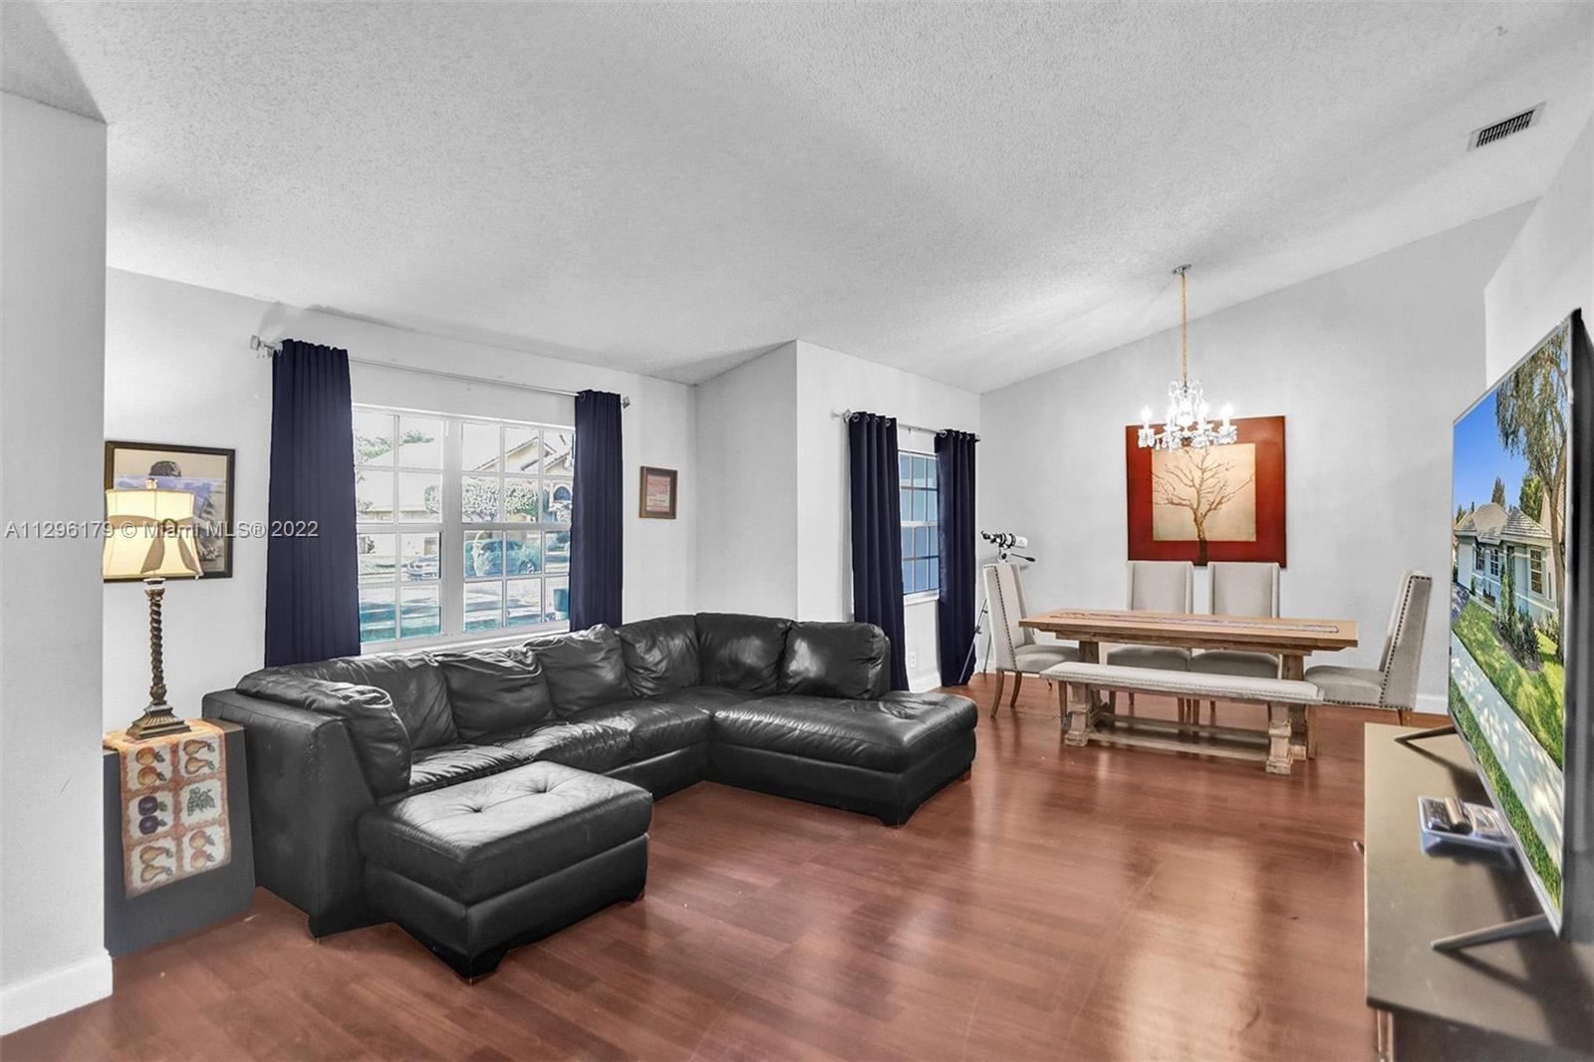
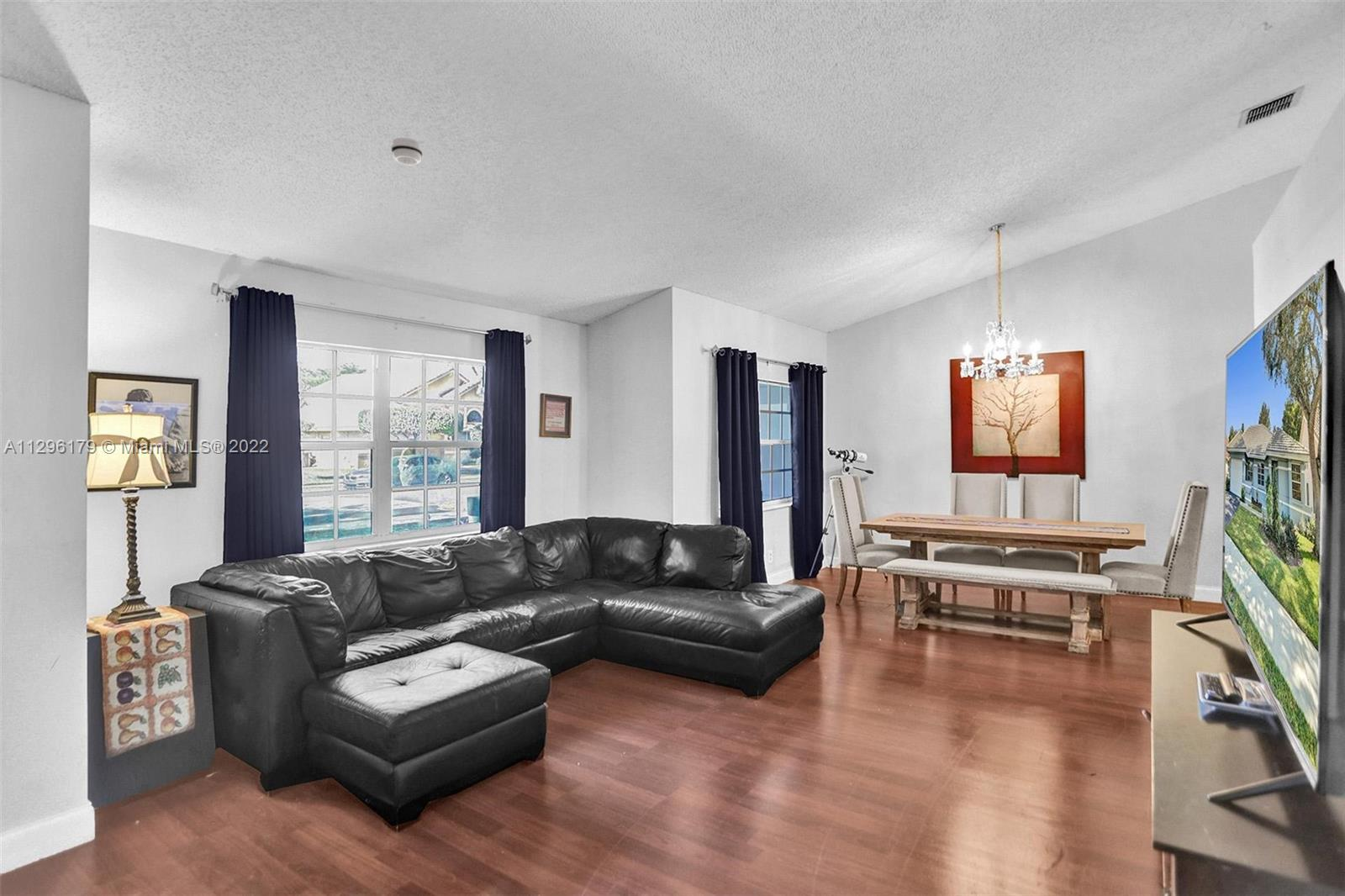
+ smoke detector (407, 151)
